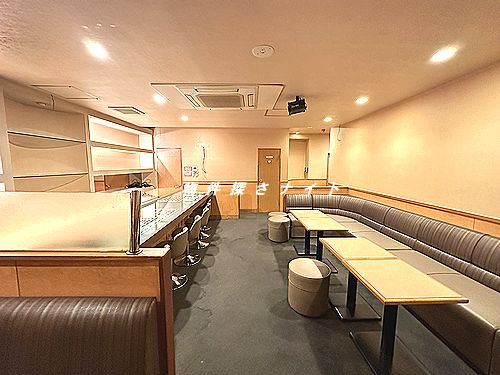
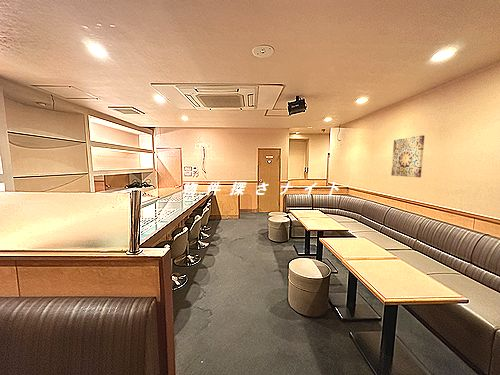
+ wall art (406, 157)
